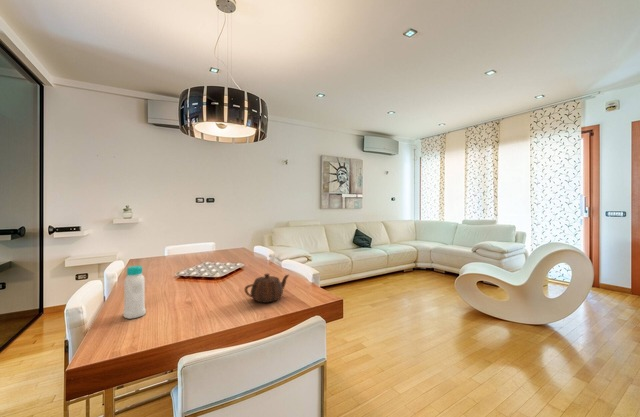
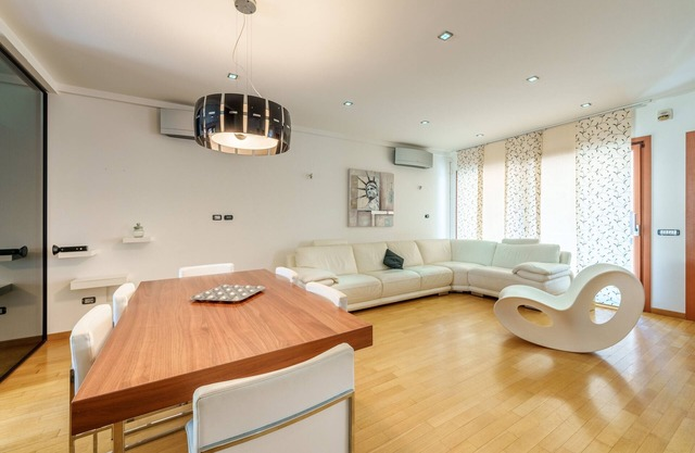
- teapot (268, 286)
- bottle (134, 290)
